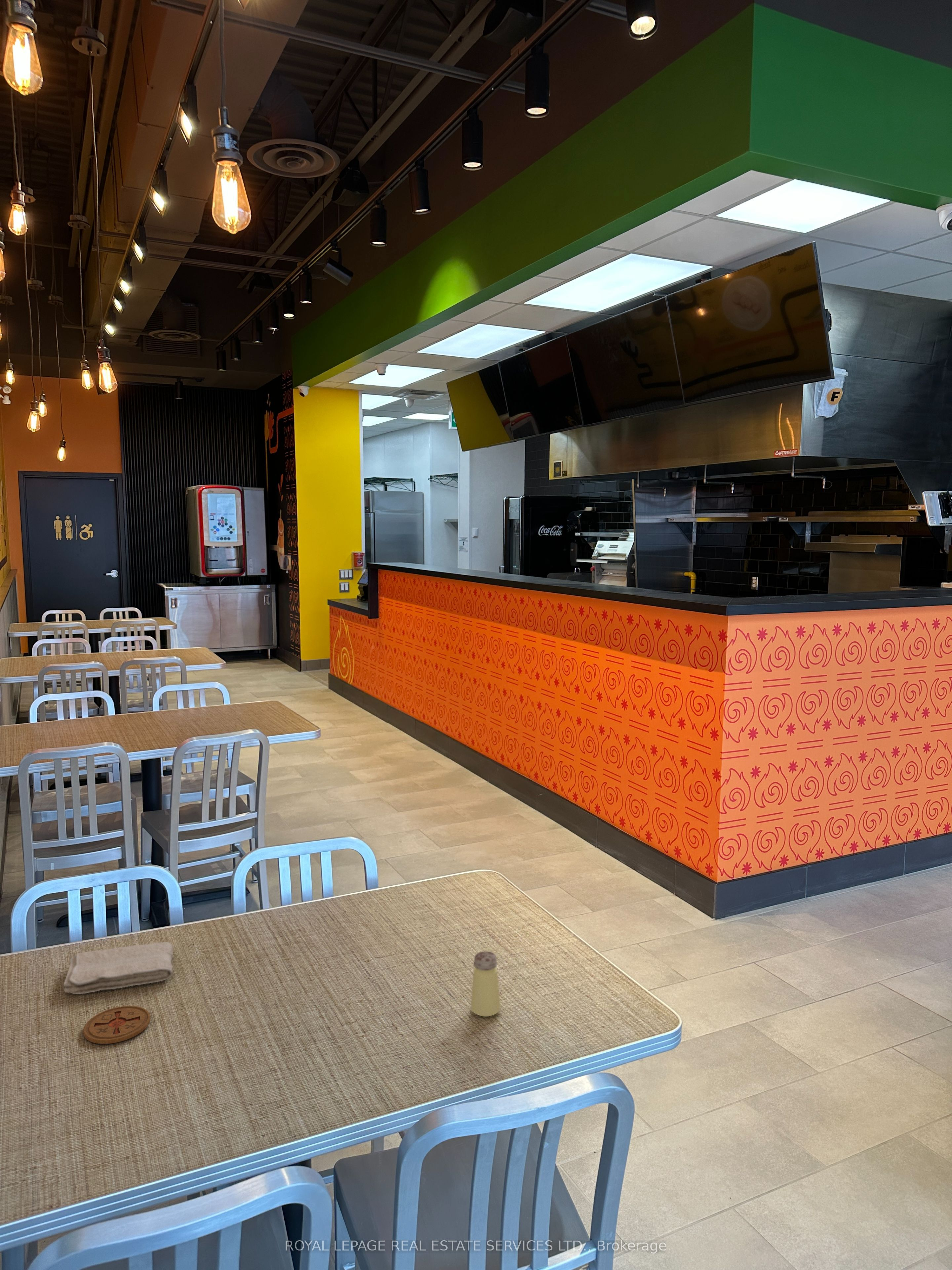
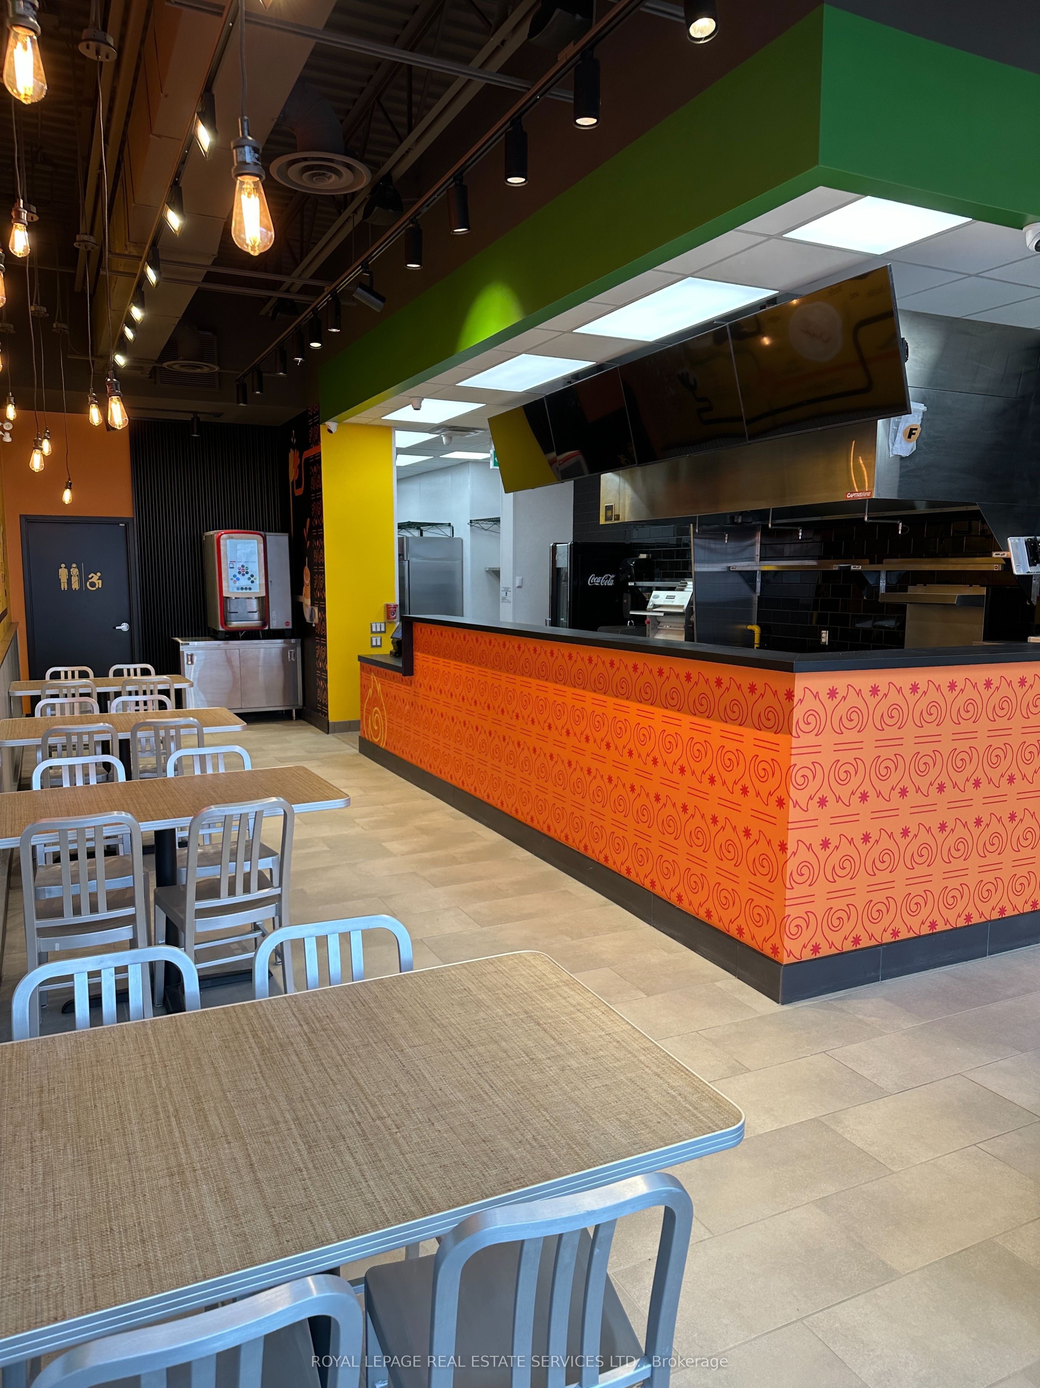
- saltshaker (485, 982)
- washcloth (121, 965)
- coaster (117, 1024)
